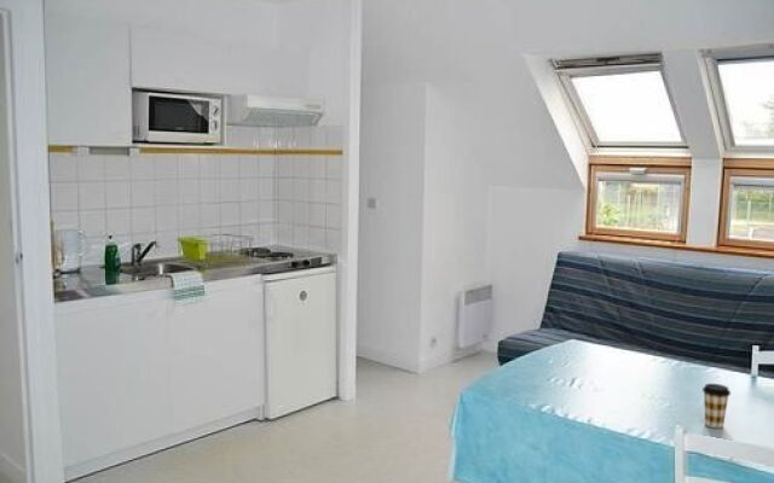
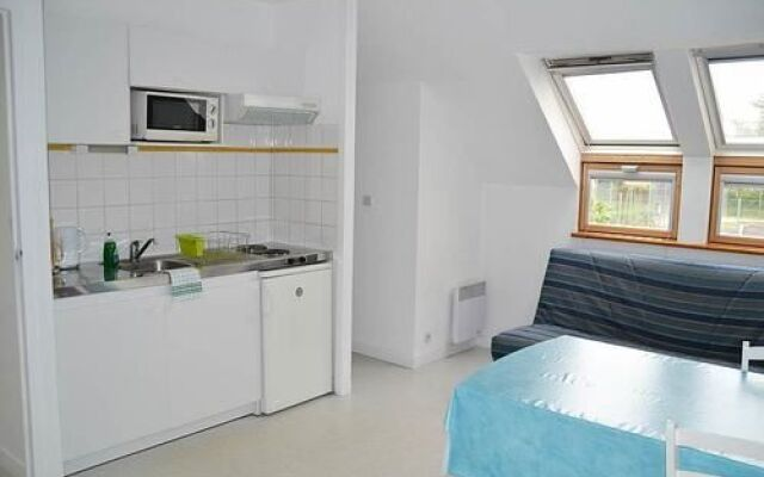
- coffee cup (715, 406)
